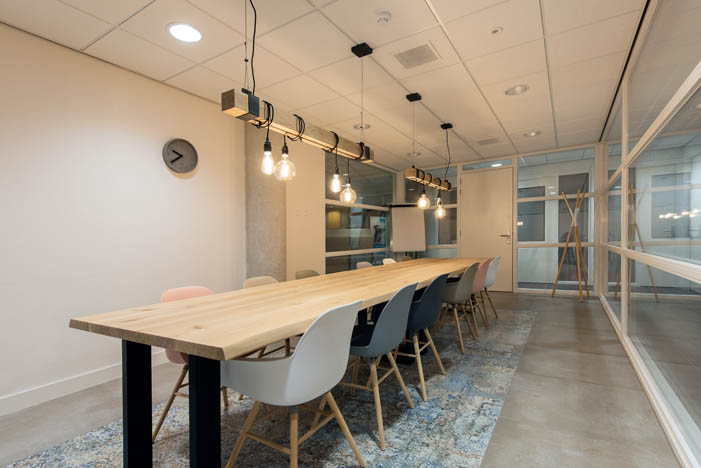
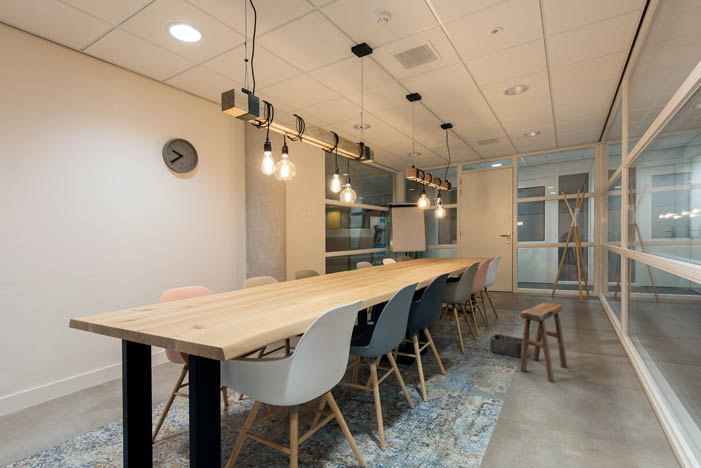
+ stool (543, 338)
+ storage bin (507, 345)
